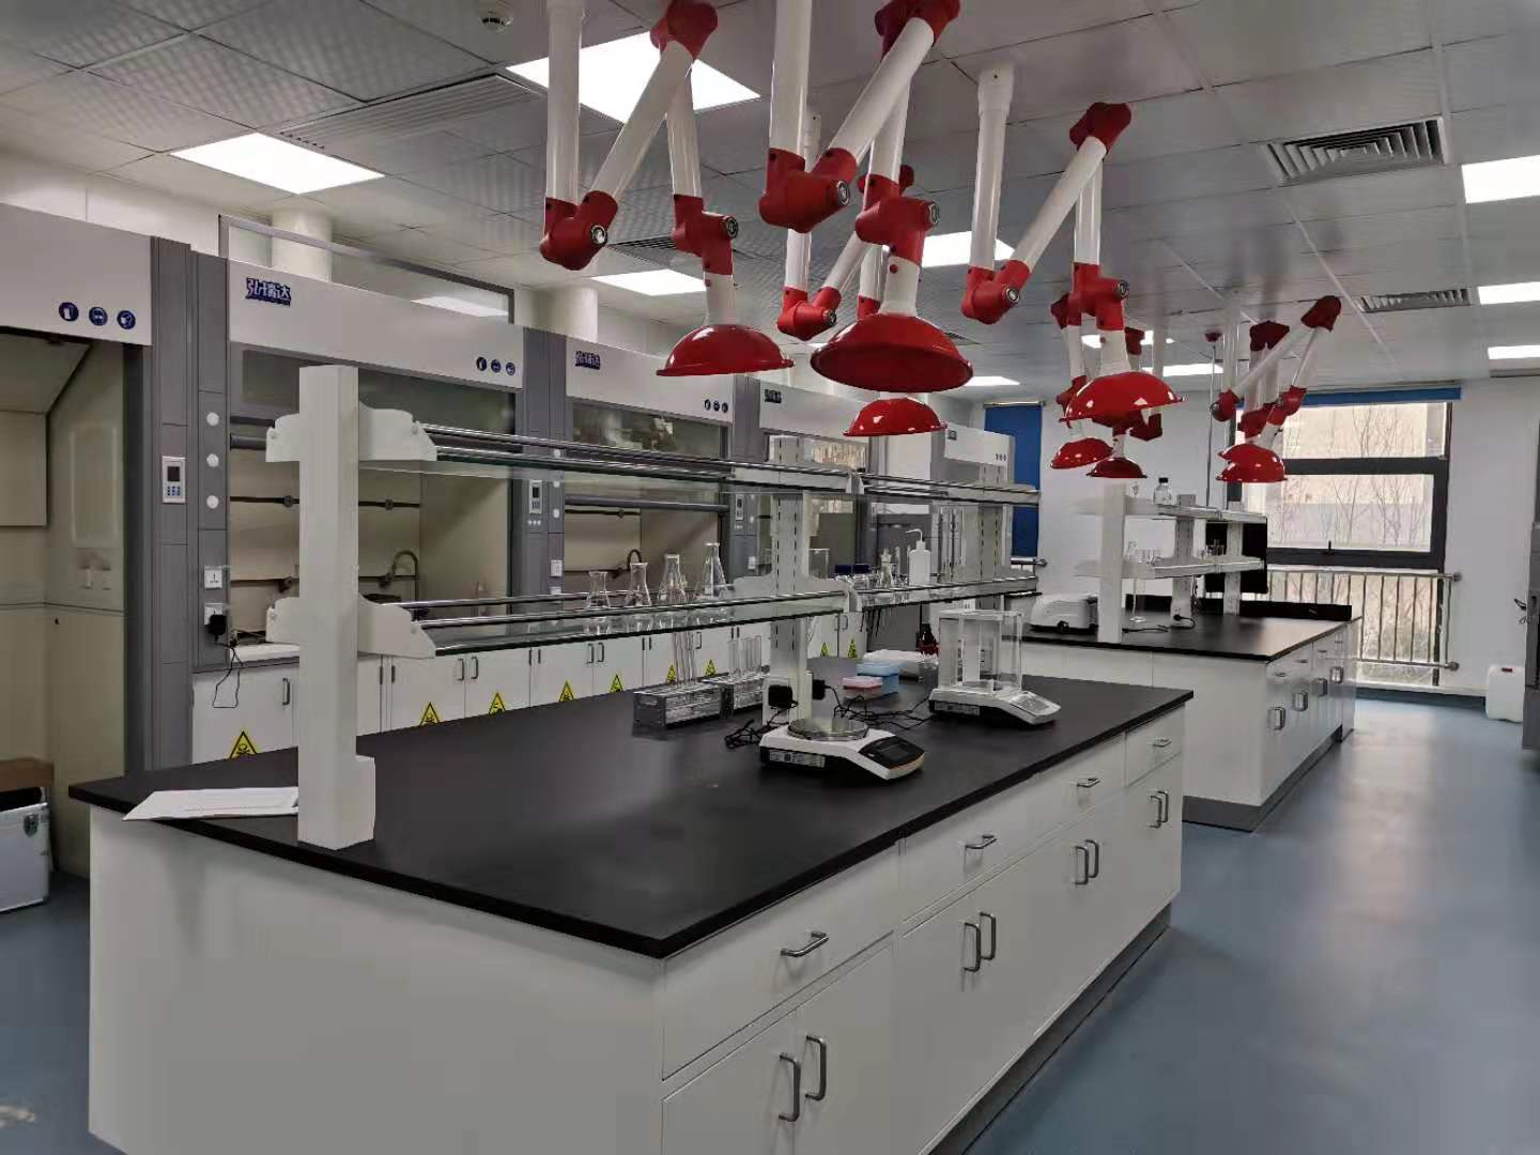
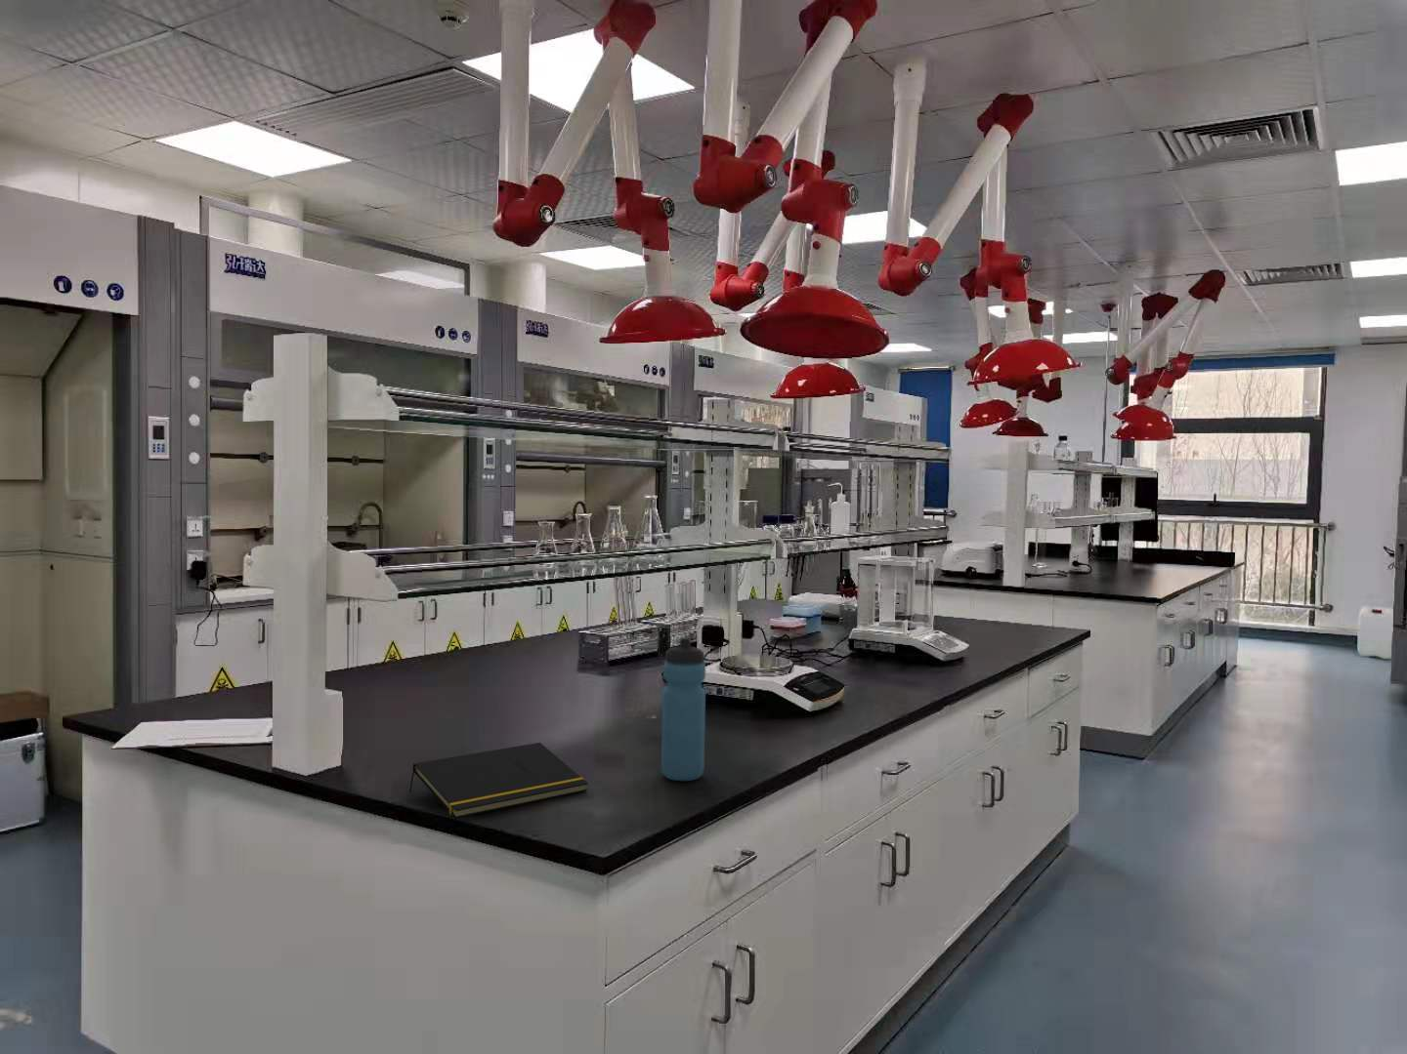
+ notepad (501, 777)
+ water bottle (682, 706)
